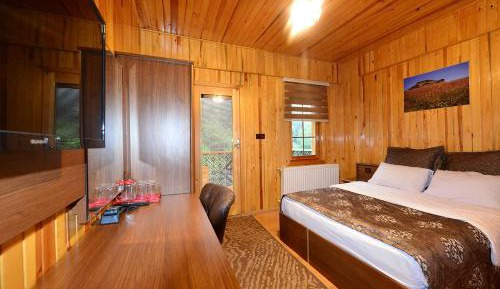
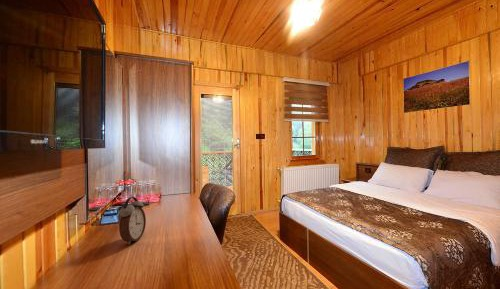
+ alarm clock (132, 218)
